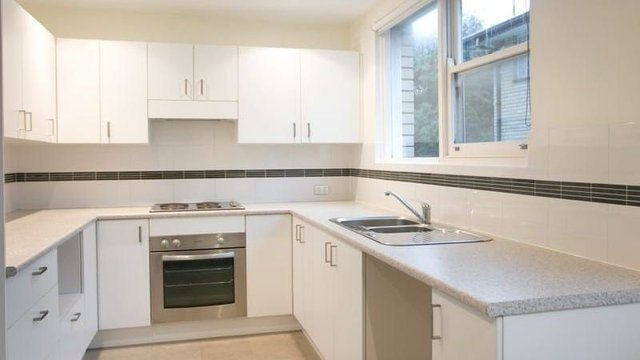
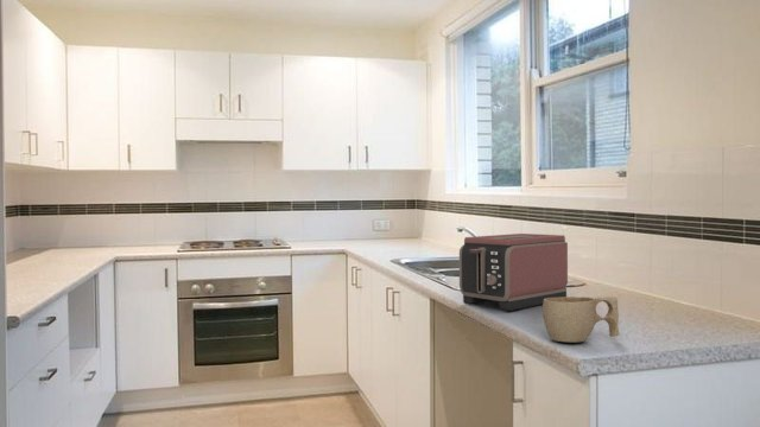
+ cup (581, 318)
+ toaster (511, 269)
